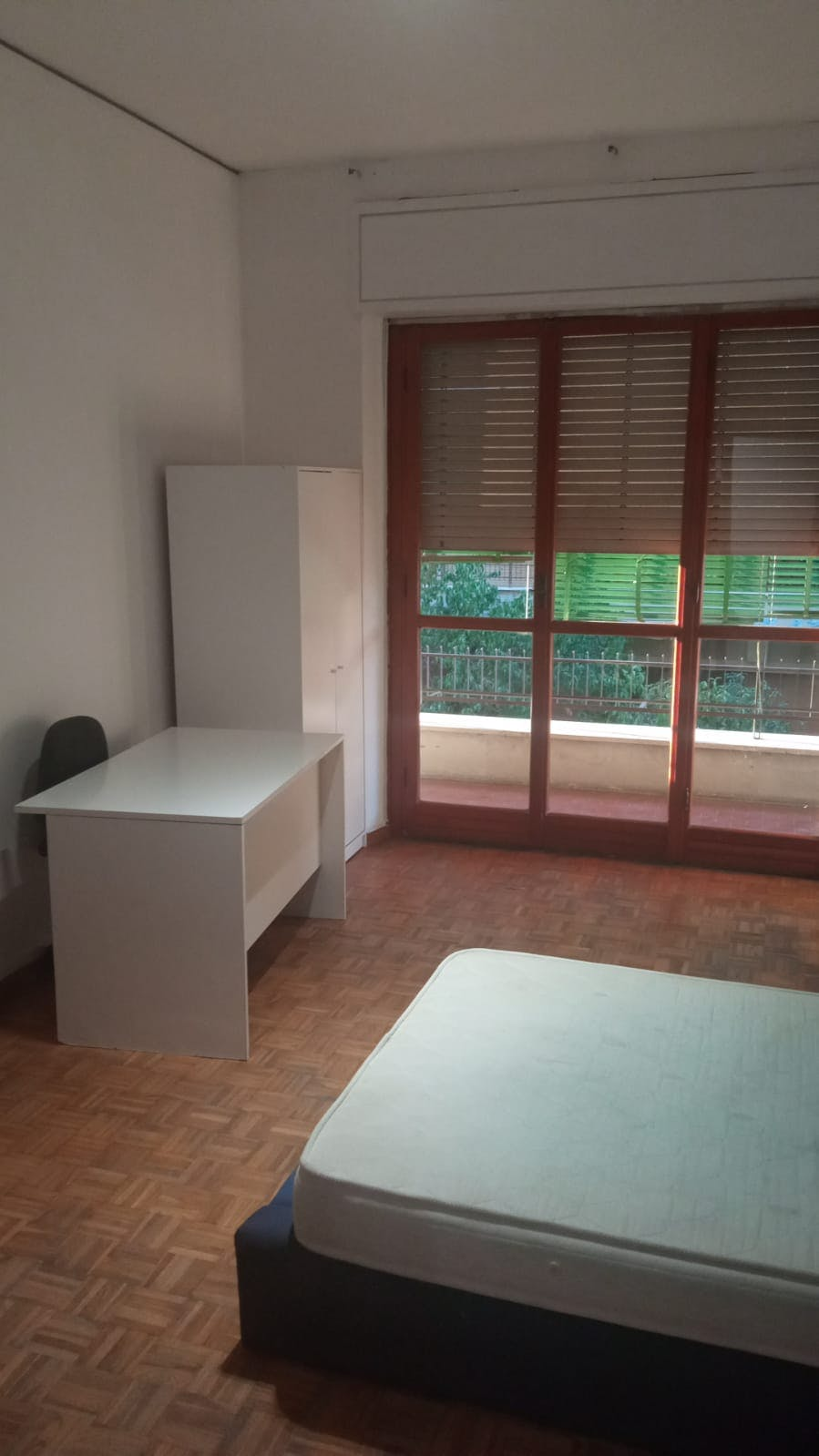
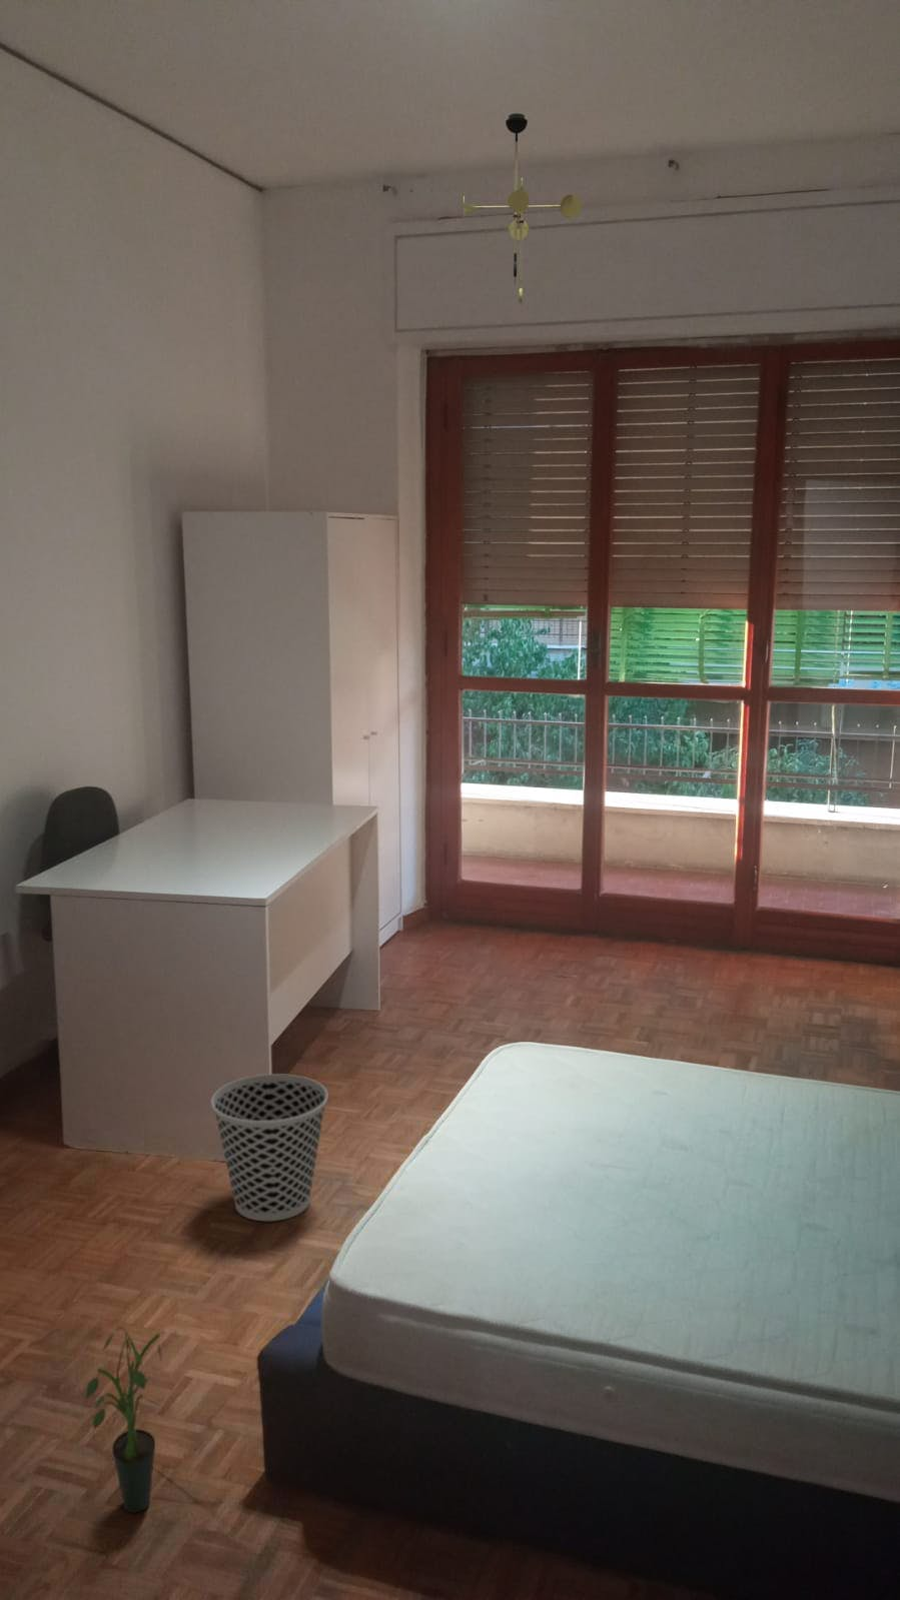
+ ceiling light fixture (522, 212)
+ wastebasket (271, 1149)
+ potted plant (127, 1425)
